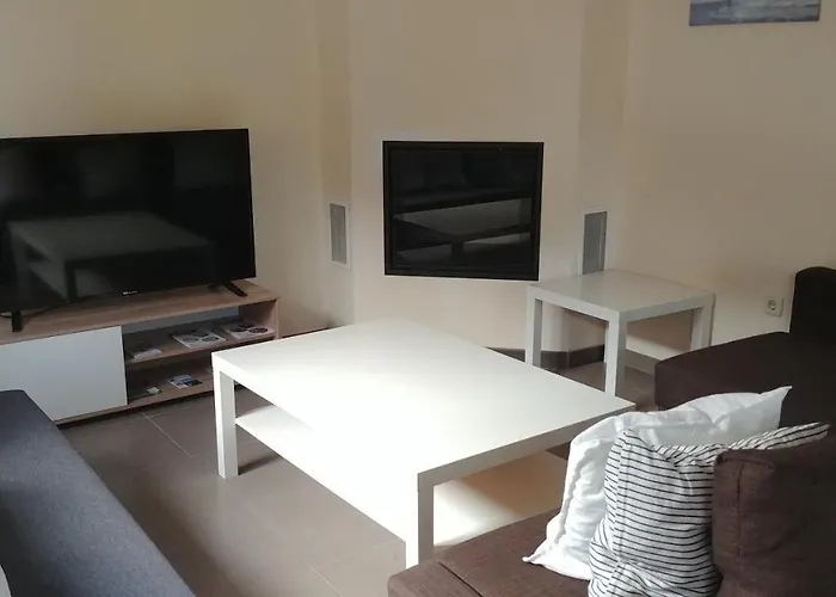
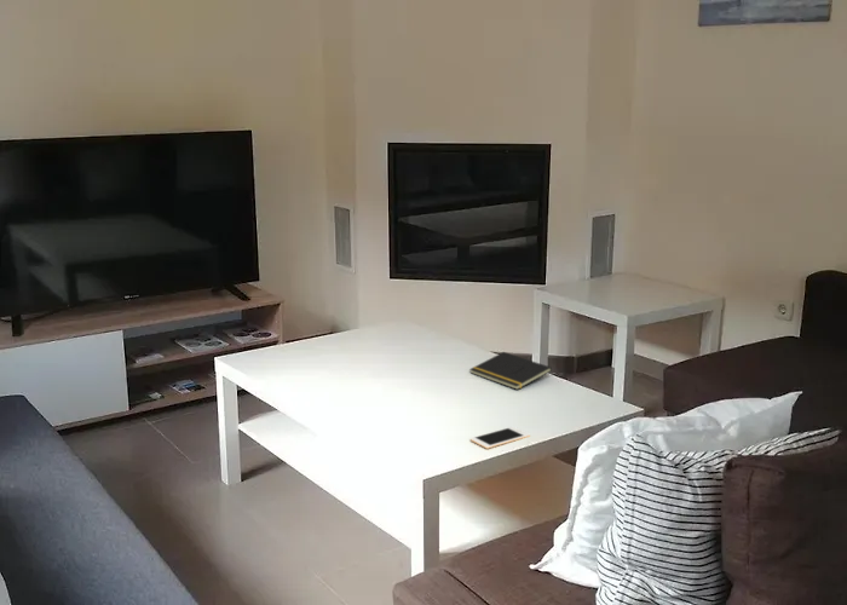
+ notepad (509, 369)
+ cell phone (500, 437)
